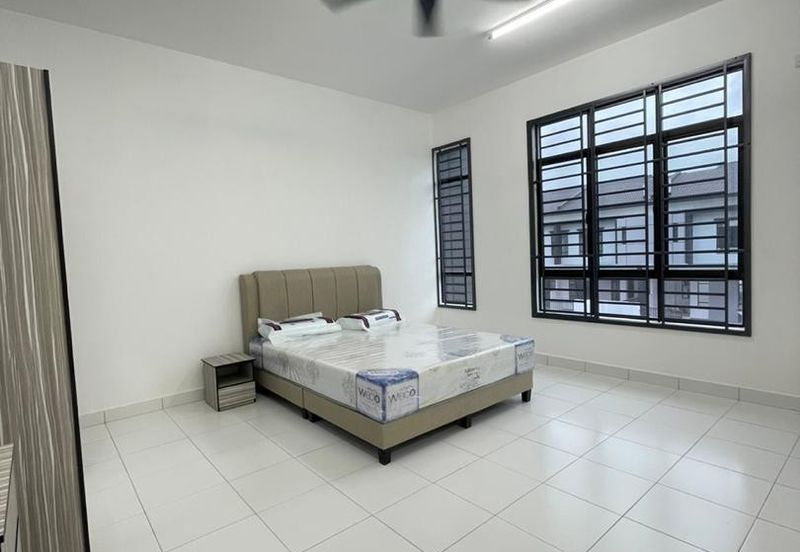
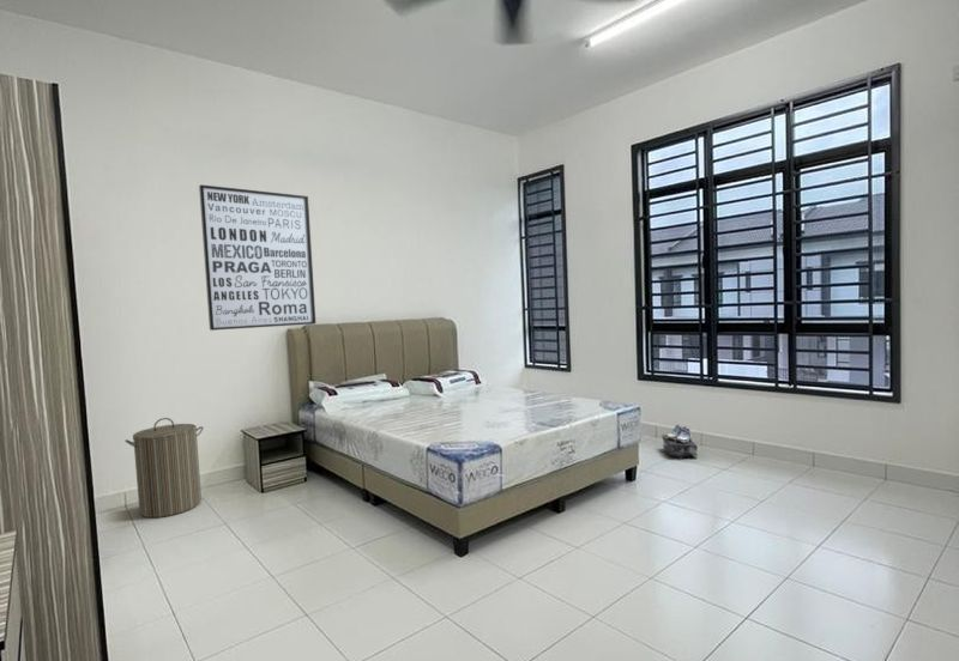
+ wall art (261, 259)
+ shoe (678, 439)
+ laundry hamper (168, 462)
